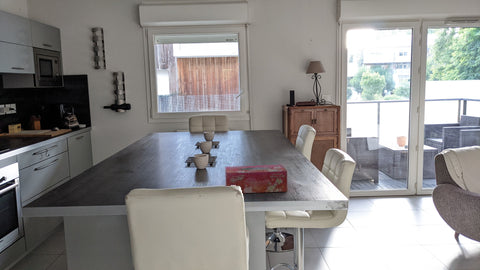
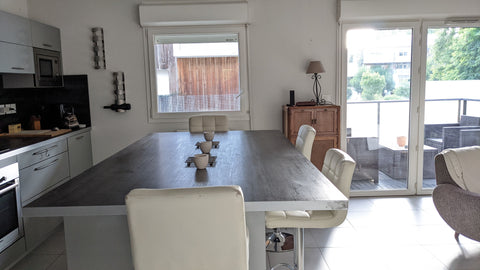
- tissue box (255, 178)
